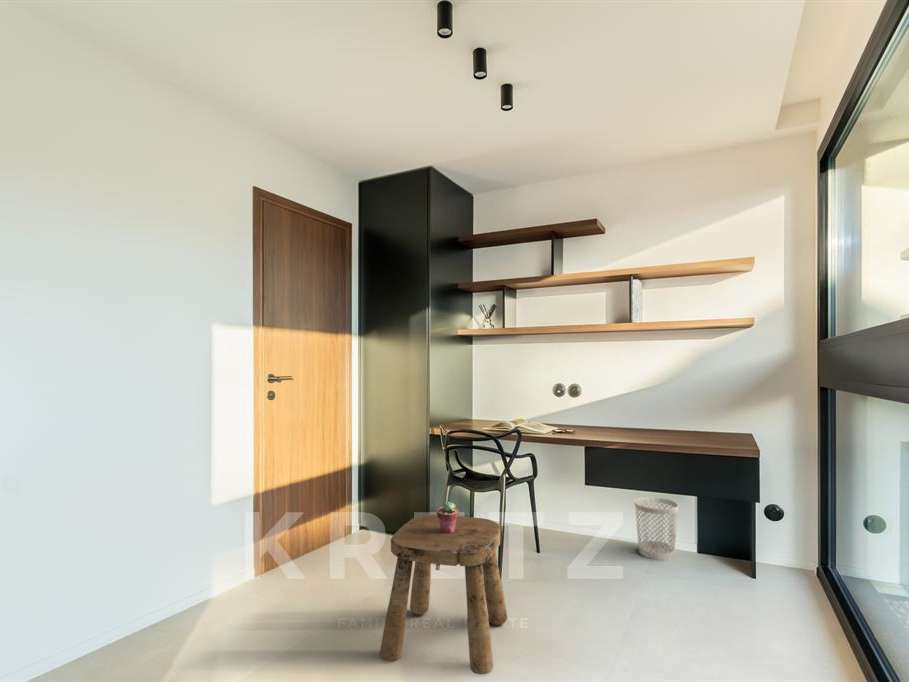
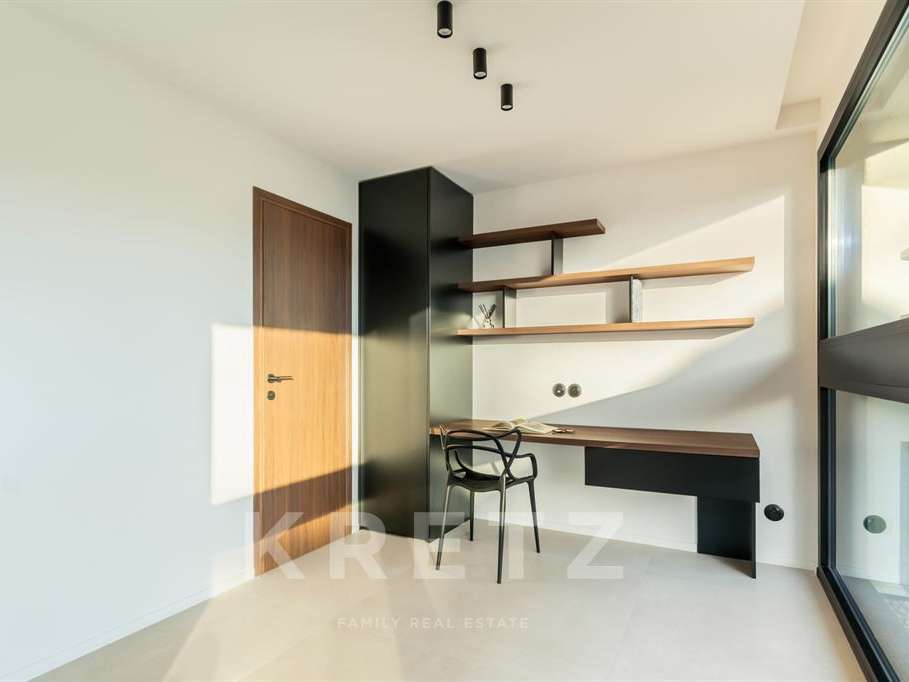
- potted succulent (447, 515)
- wastebasket (656, 528)
- stool (430, 581)
